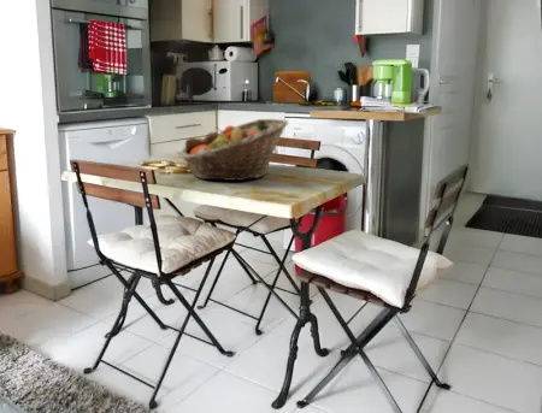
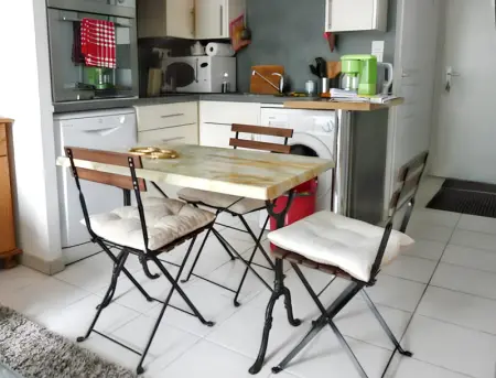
- fruit basket (234, 147)
